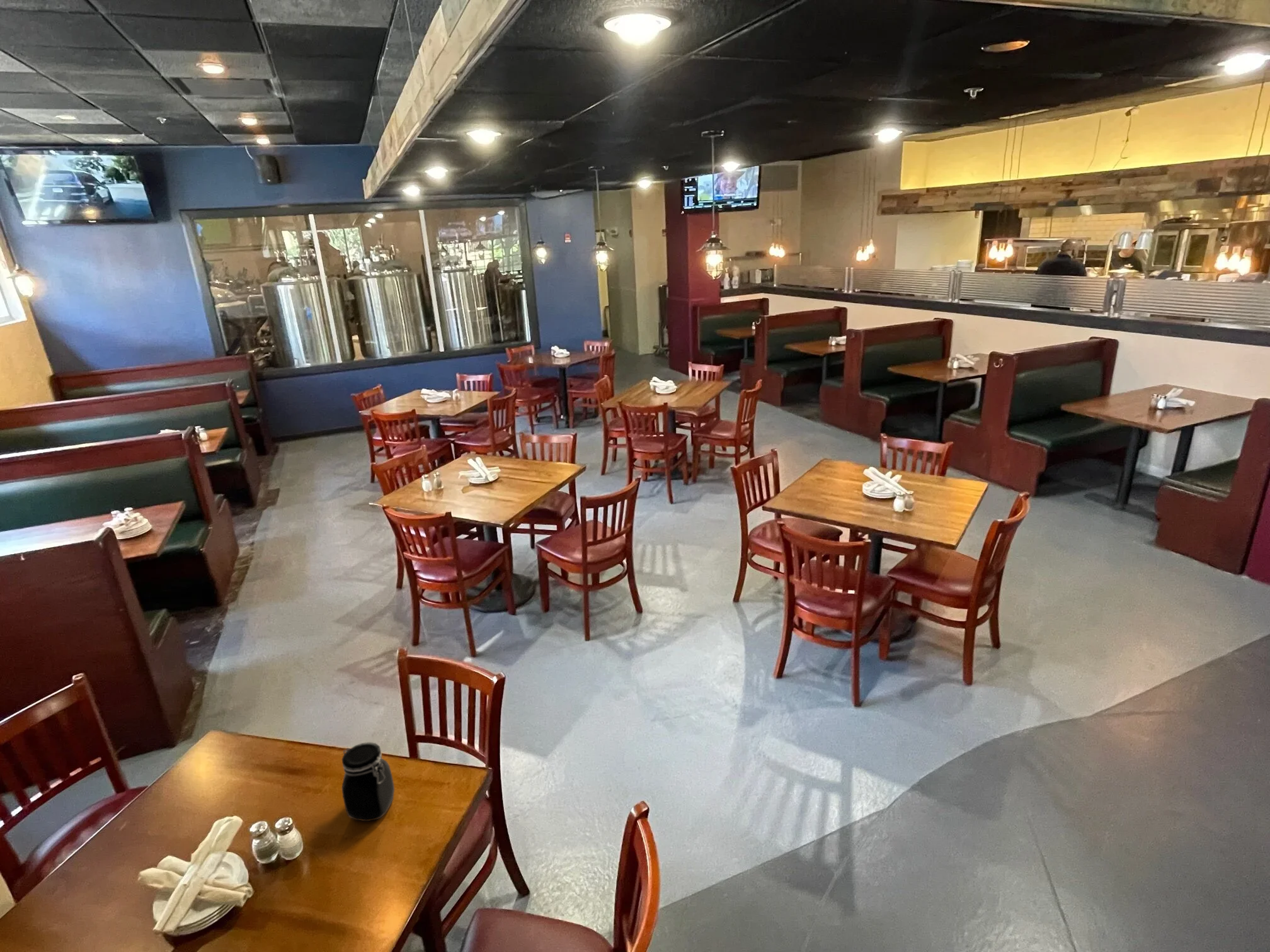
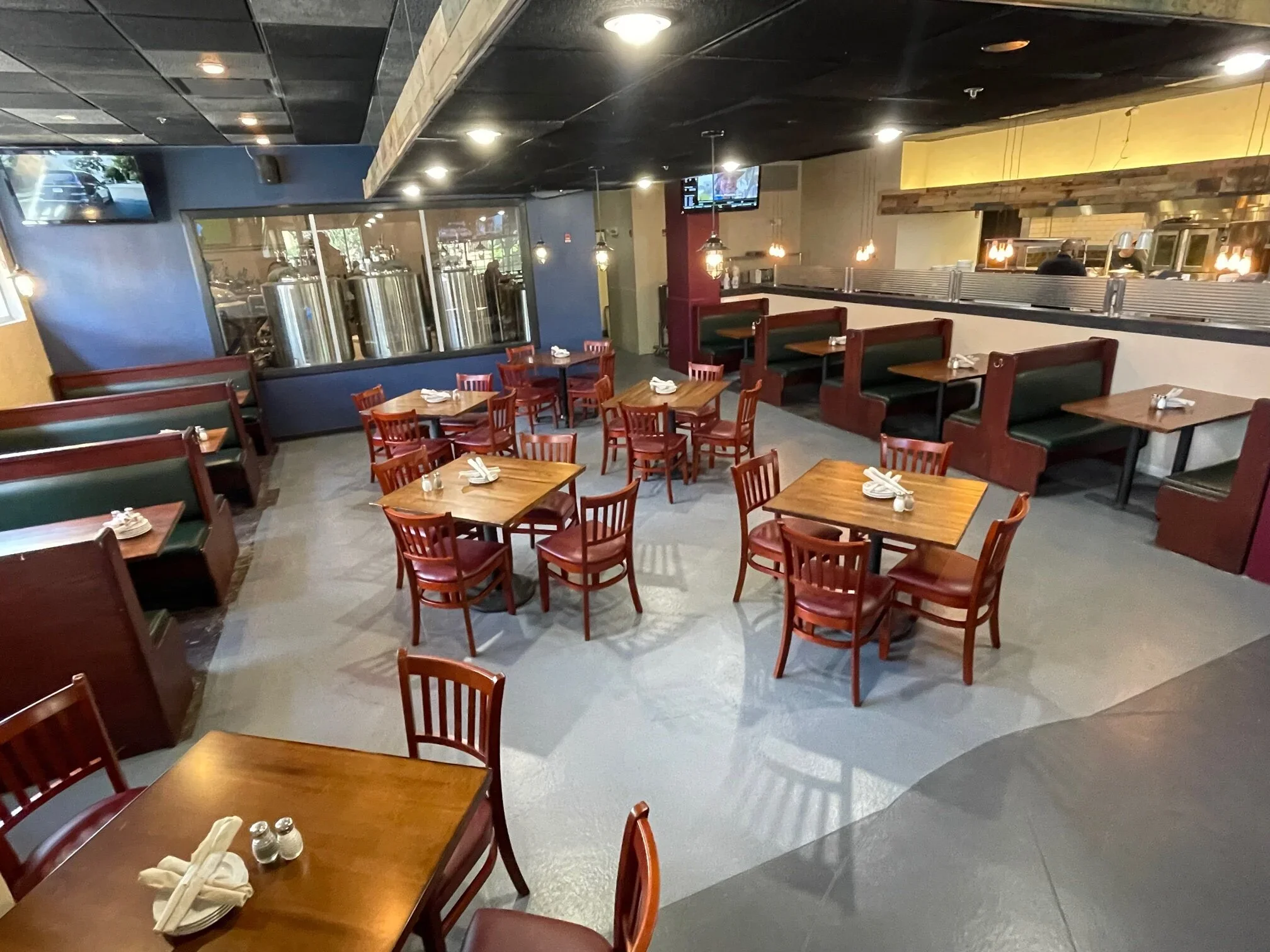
- jar (367, 781)
